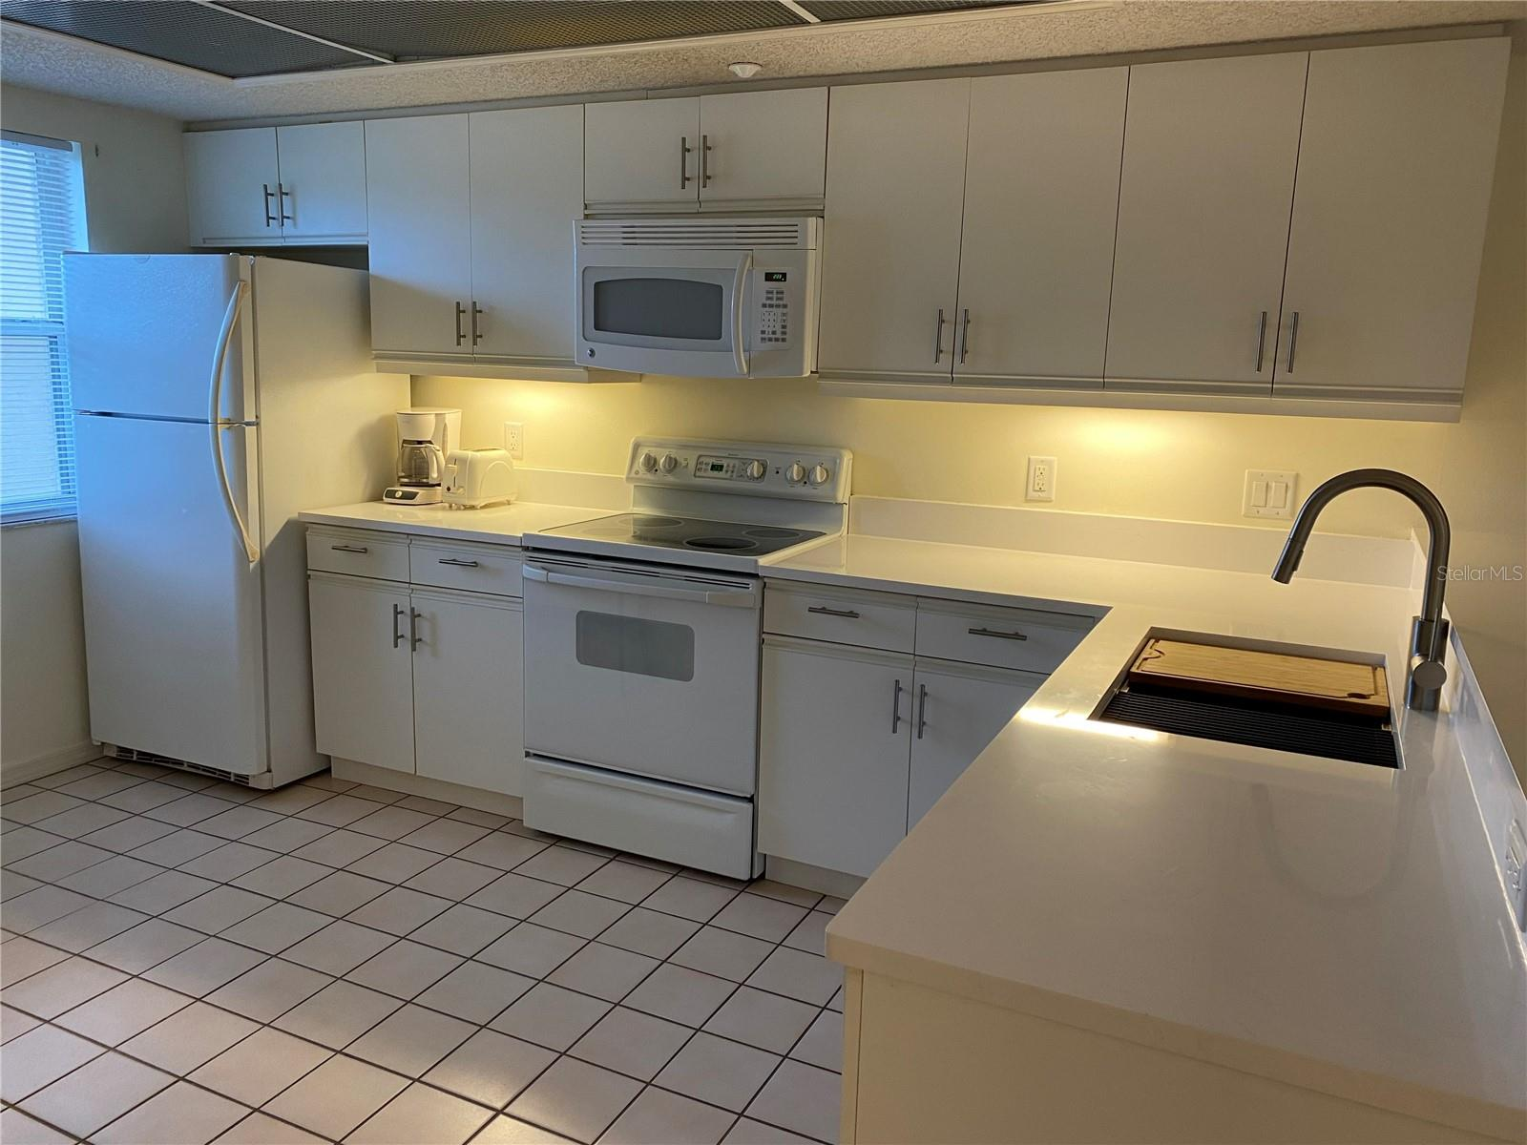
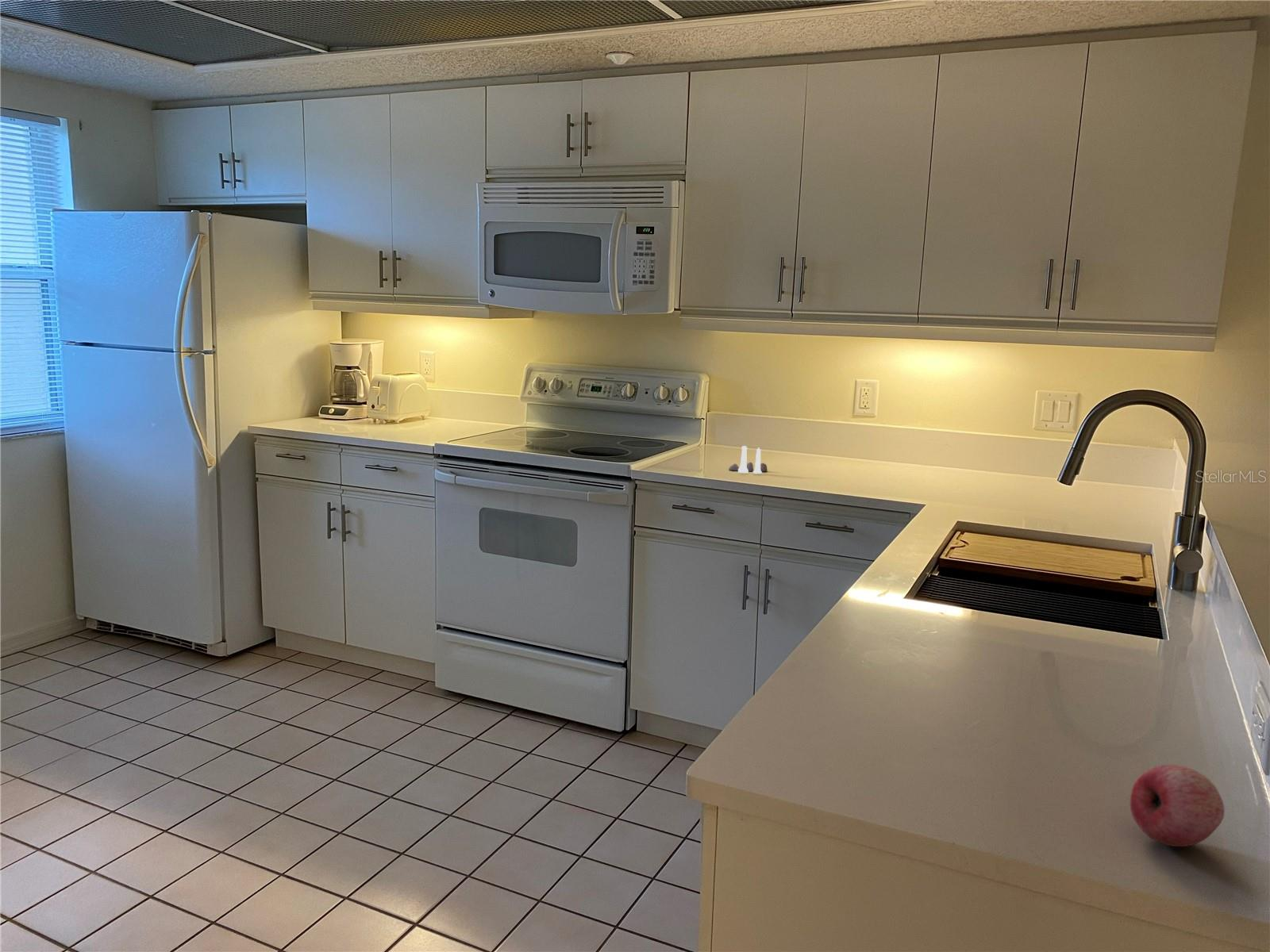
+ salt and pepper shaker set (745, 458)
+ fruit (1176, 804)
